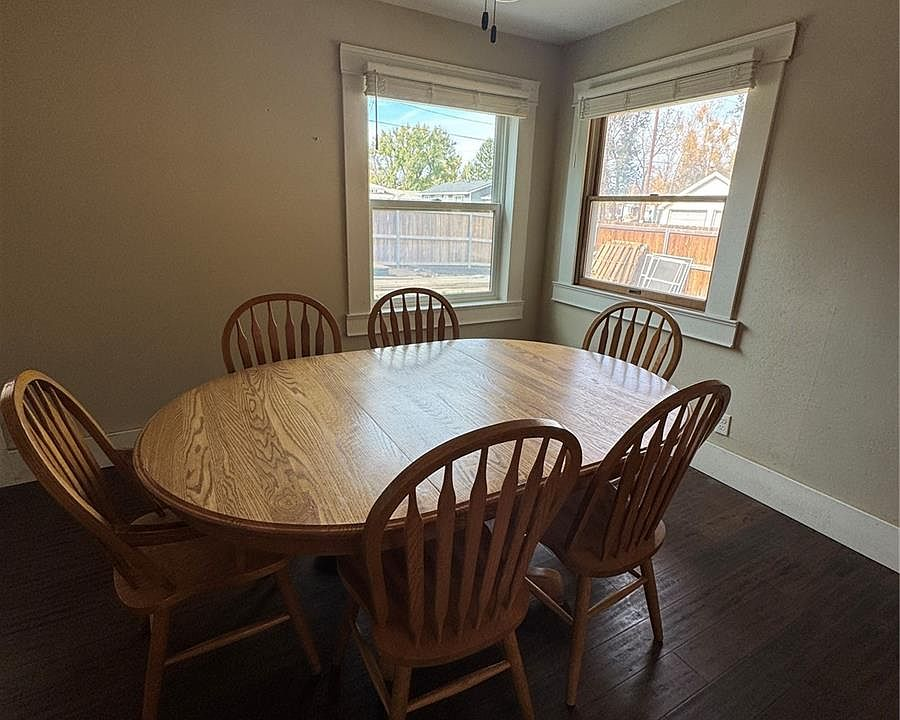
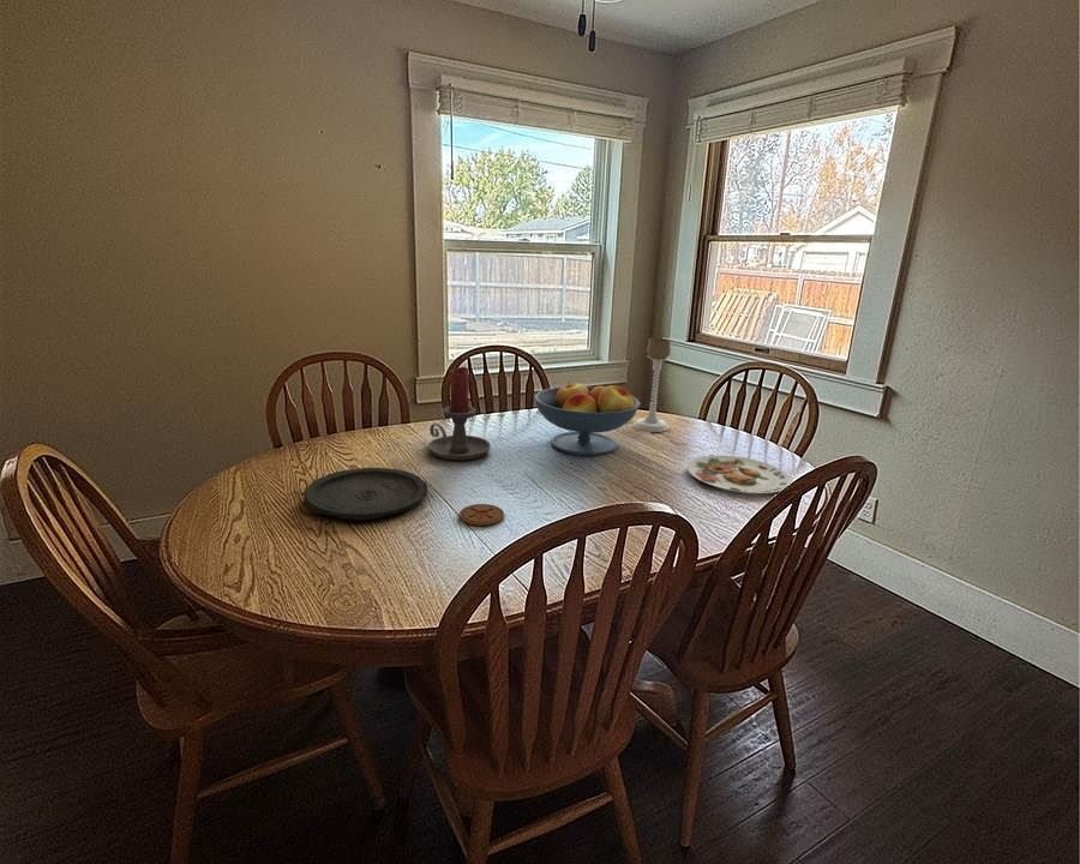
+ fruit bowl (586, 413)
+ plate (367, 492)
+ plate (737, 474)
+ candle holder (454, 408)
+ candle holder (655, 384)
+ coaster (481, 514)
